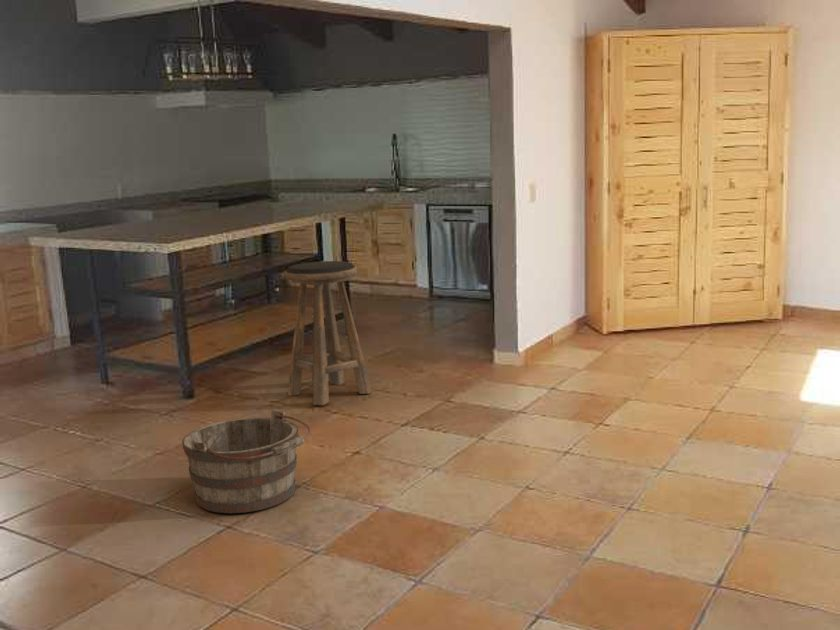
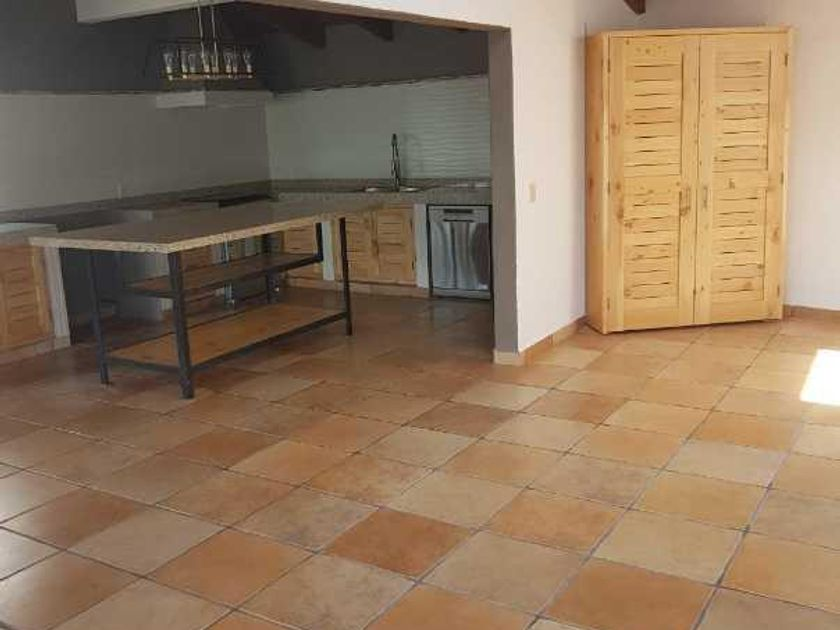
- stool (324, 329)
- bucket (247, 460)
